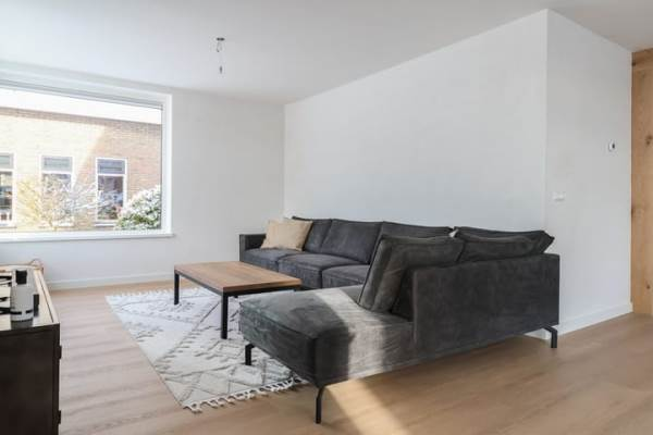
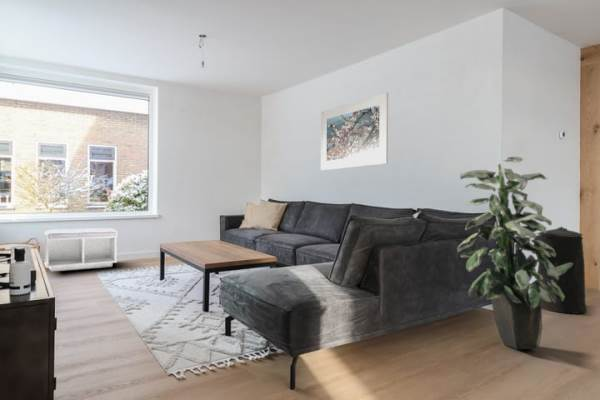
+ trash can (557, 266)
+ indoor plant (508, 251)
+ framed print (351, 135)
+ bench (81, 248)
